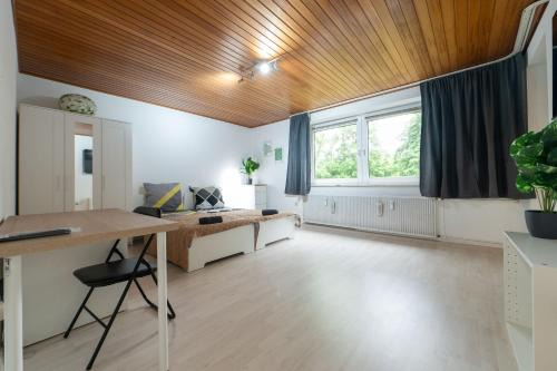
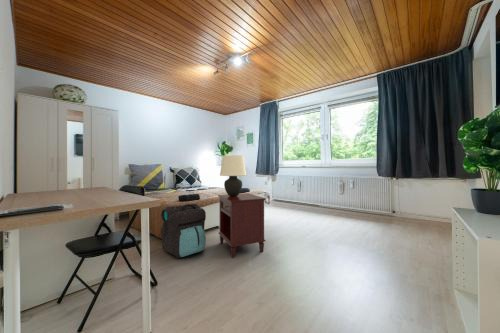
+ nightstand (240, 221)
+ backpack (183, 227)
+ table lamp (233, 175)
